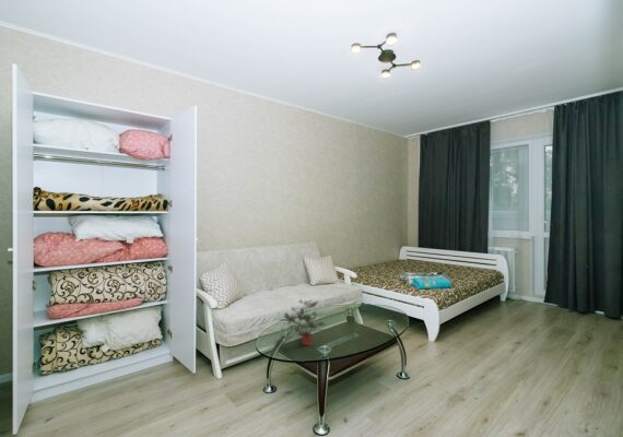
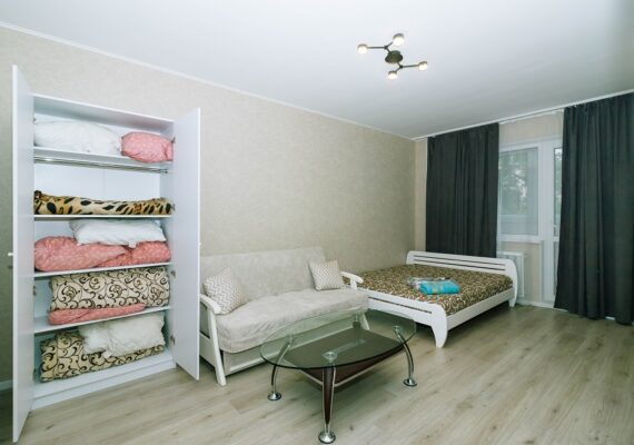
- potted plant (304, 323)
